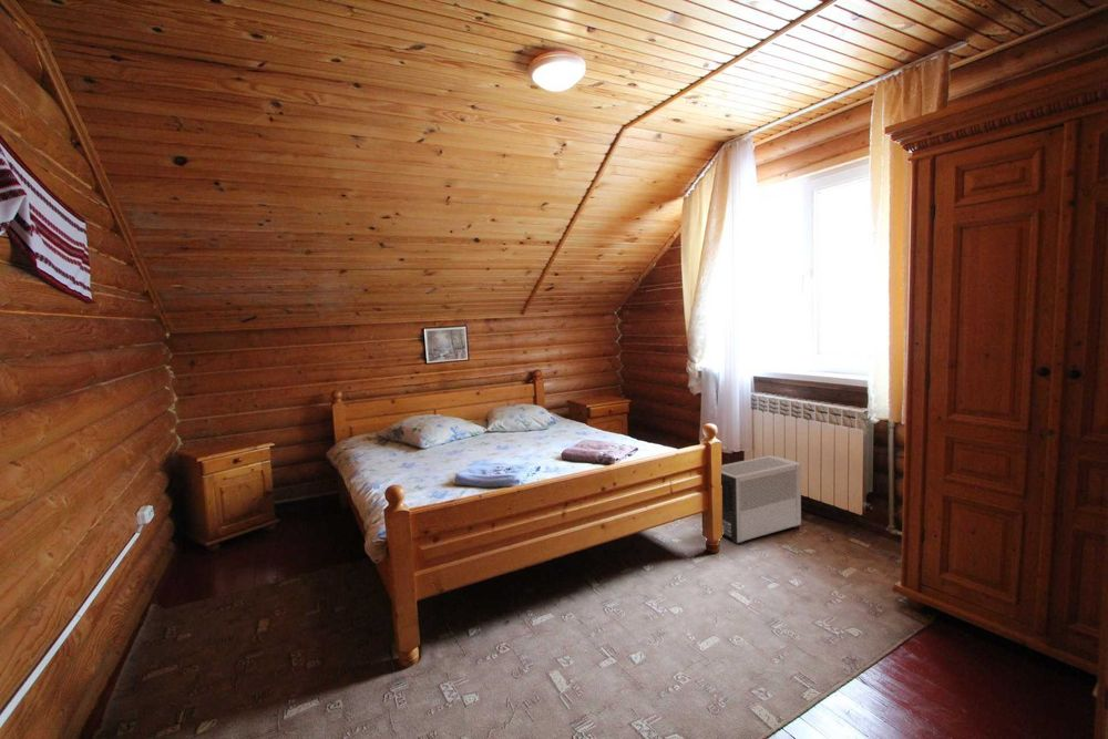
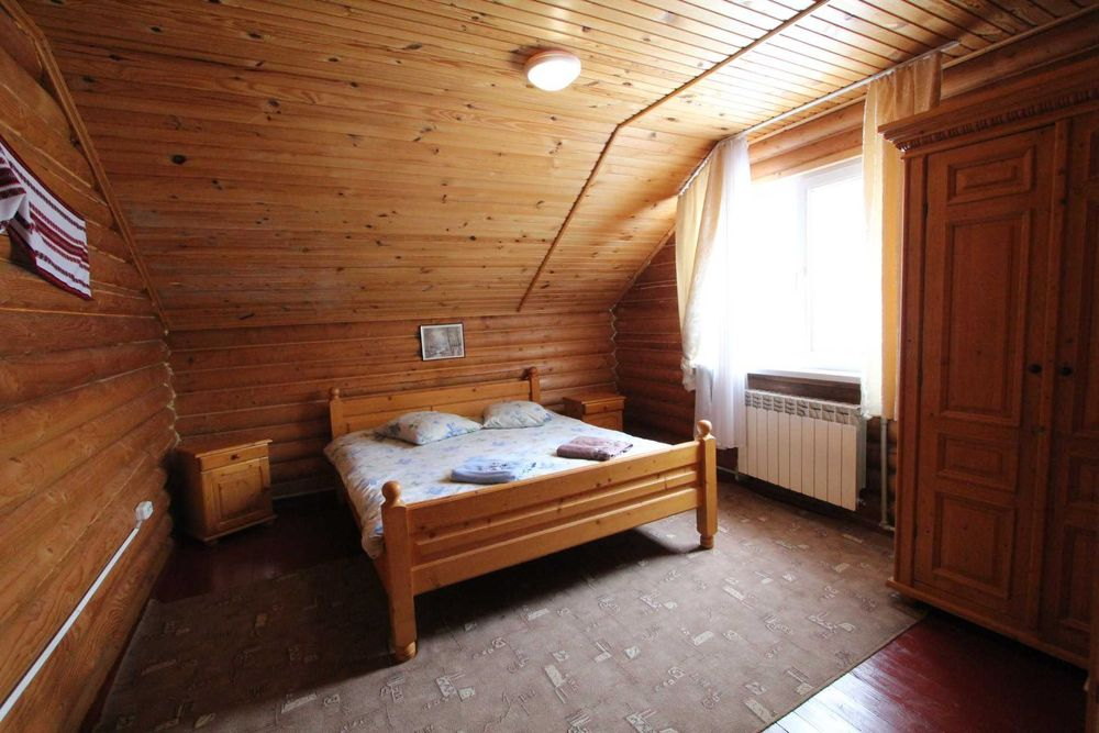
- air purifier (755, 497)
